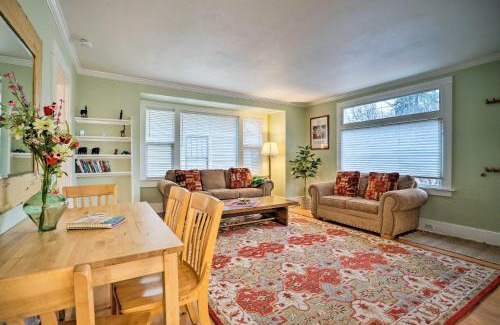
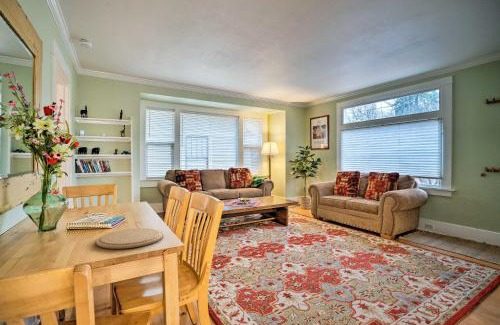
+ plate (131, 236)
